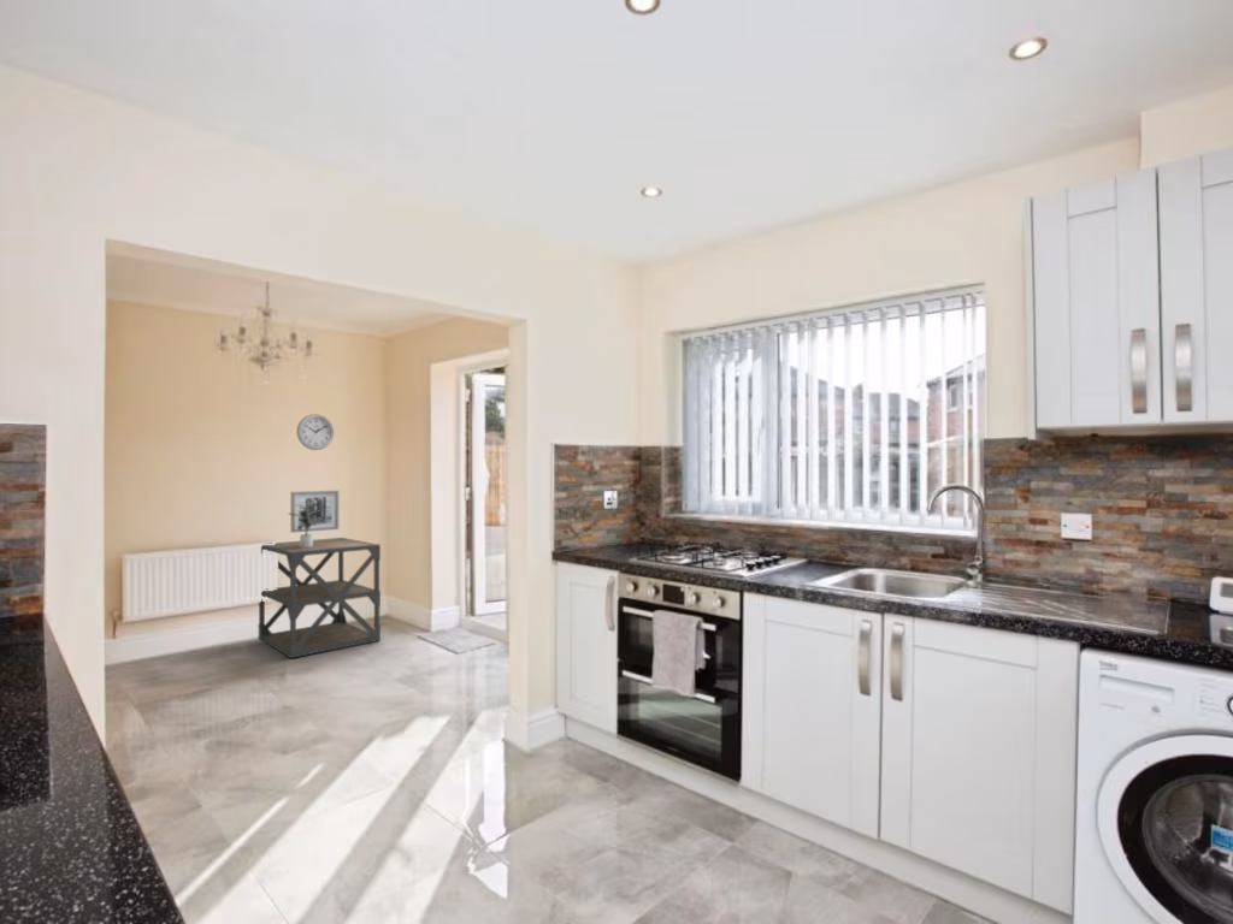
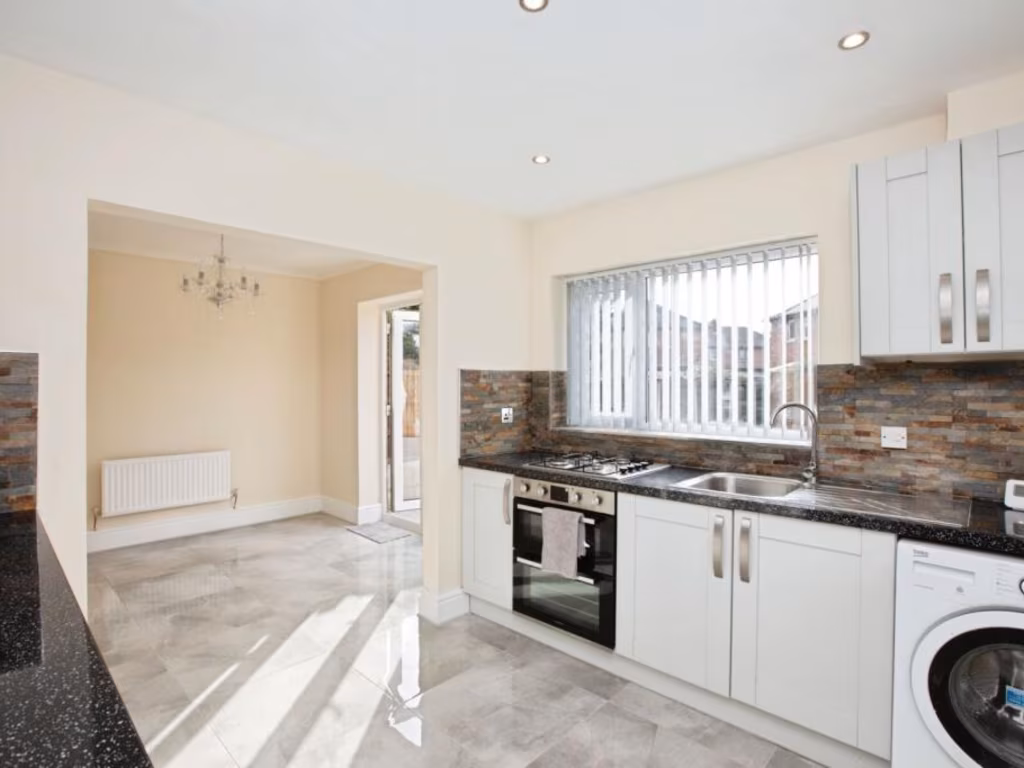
- shelving unit (319, 592)
- wall clock (315, 432)
- wall art (314, 510)
- potted plant (306, 522)
